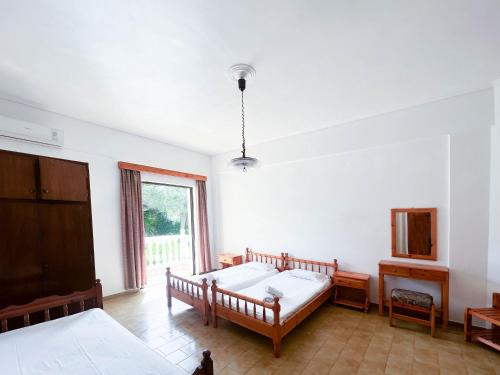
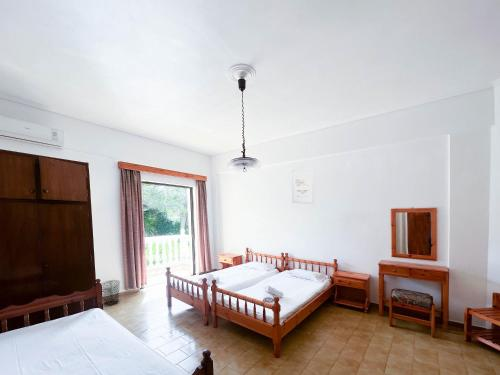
+ waste bin (109, 293)
+ wall art (302, 186)
